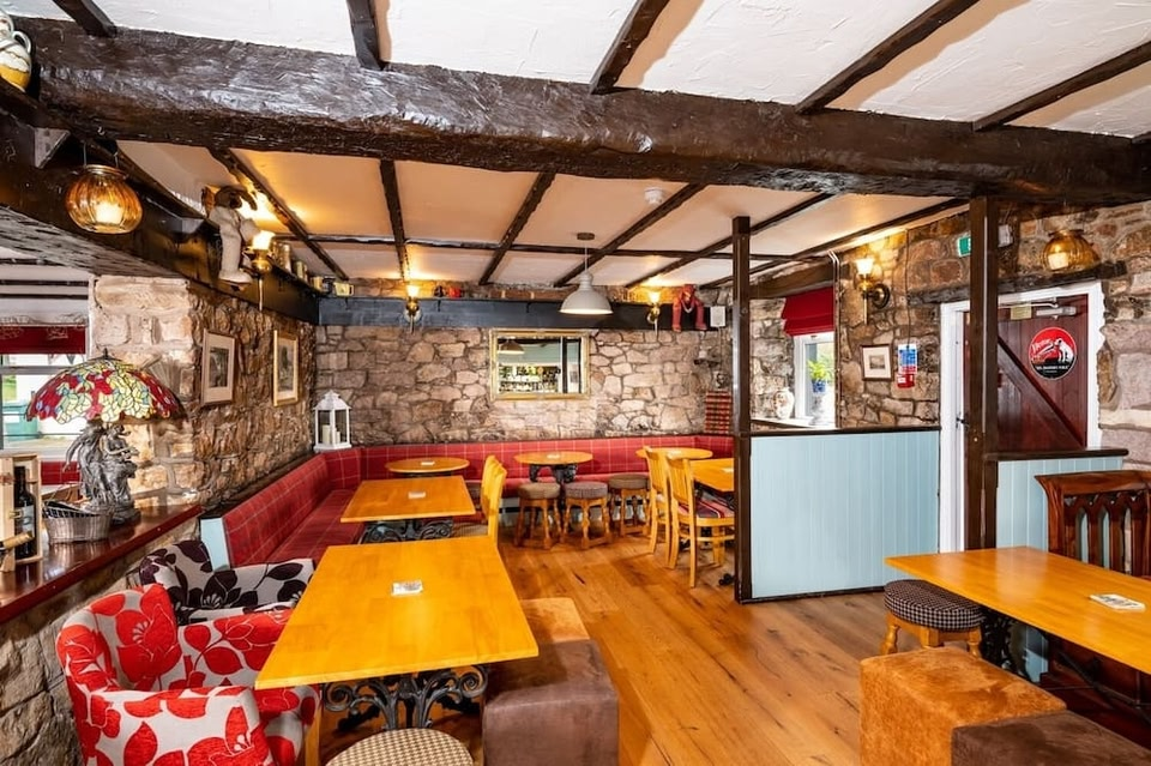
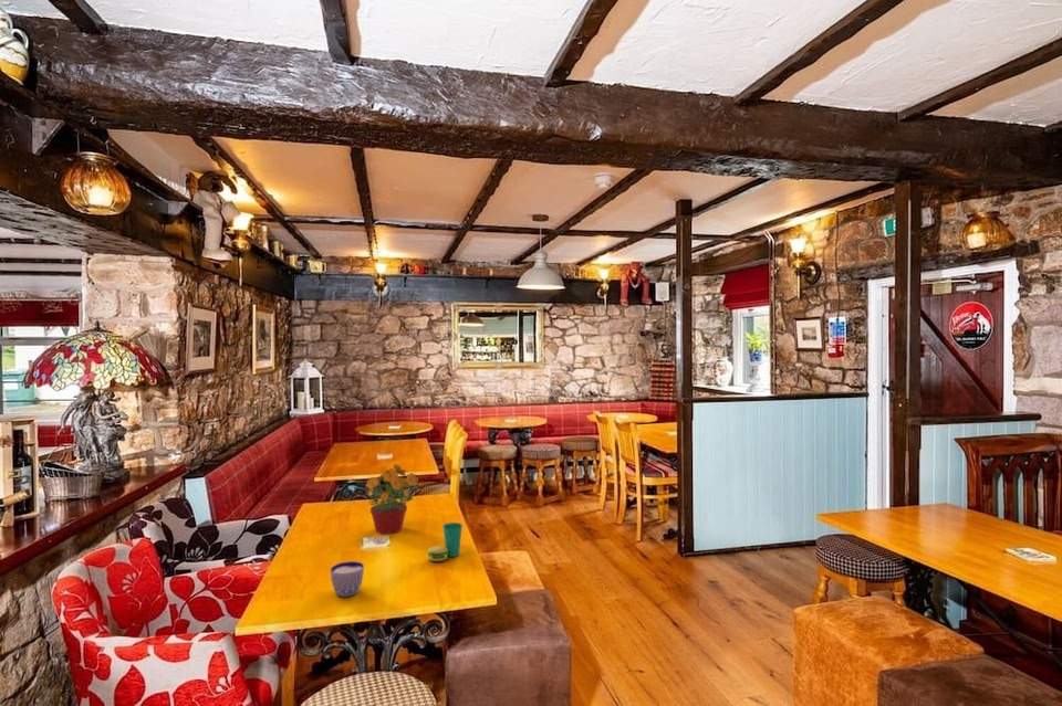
+ cup (445, 541)
+ flowerpot (392, 497)
+ cup (345, 578)
